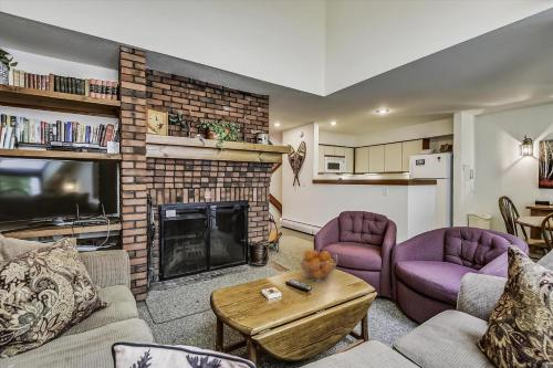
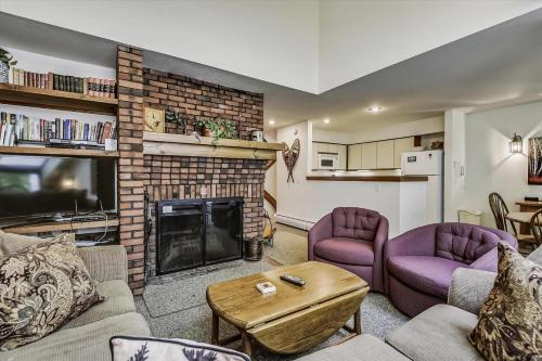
- fruit basket (317, 264)
